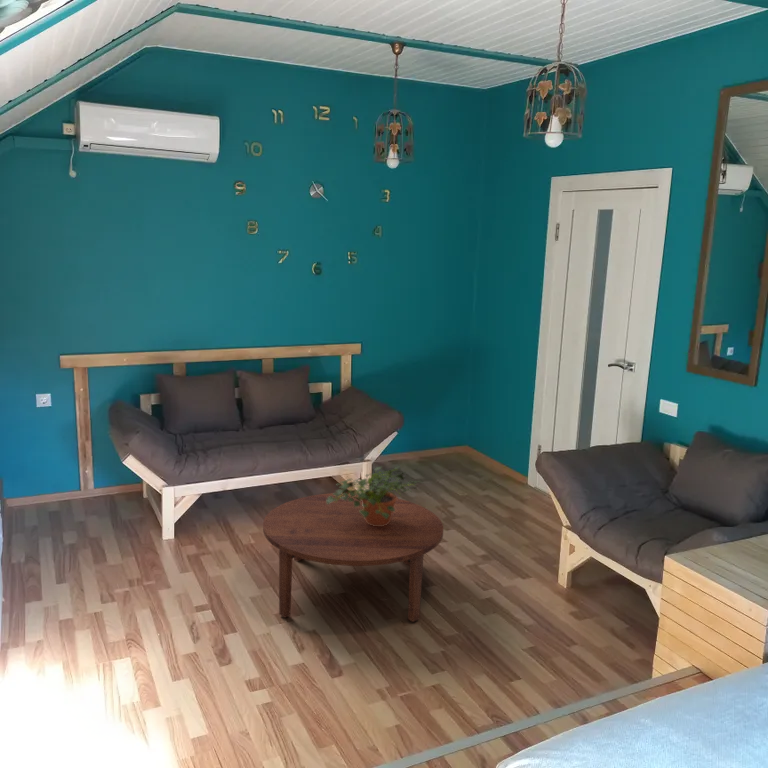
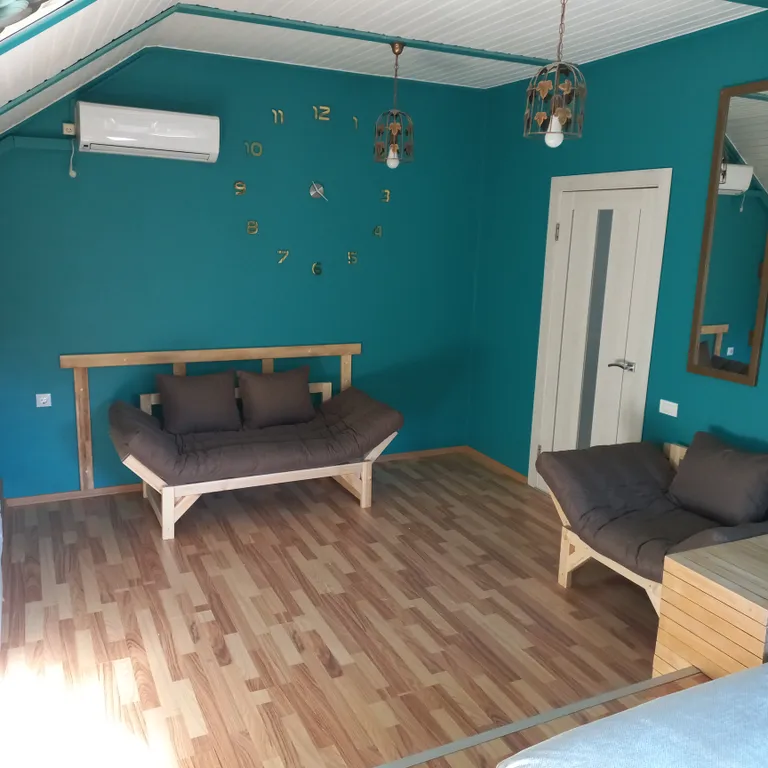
- coffee table (352, 555)
- potted plant (372, 497)
